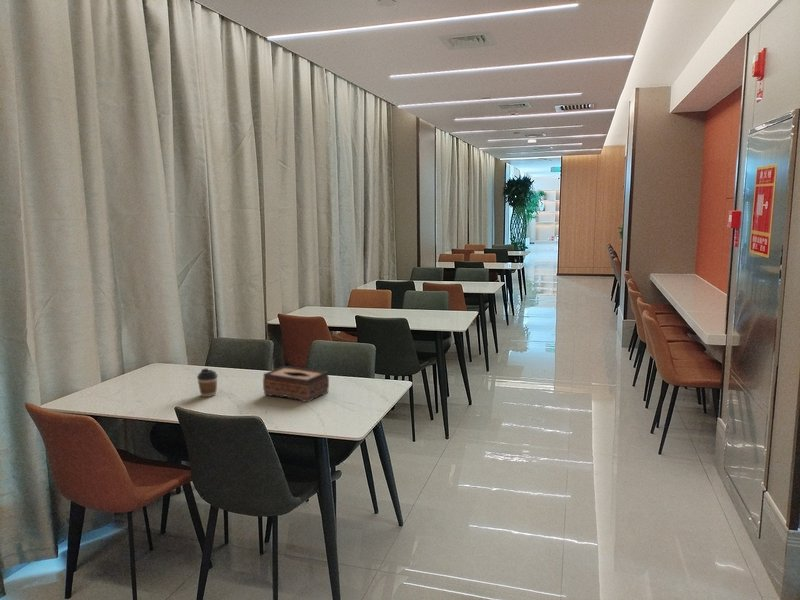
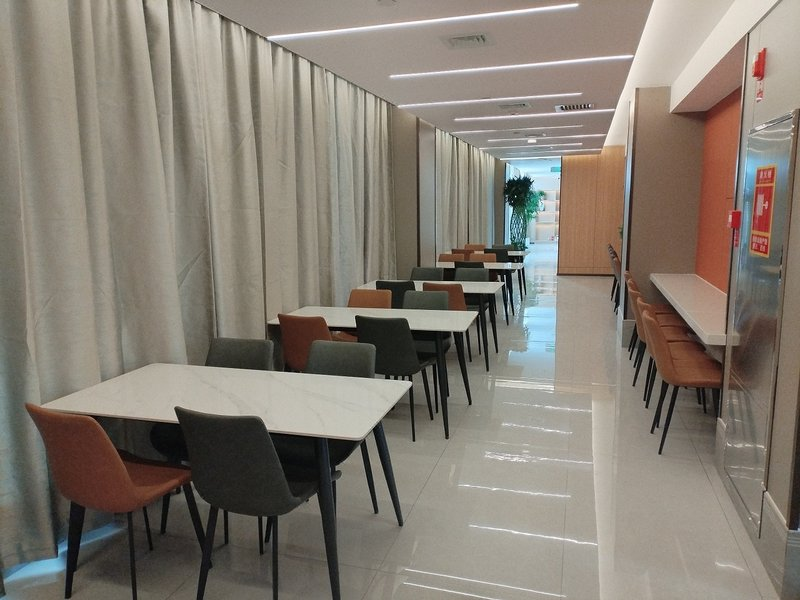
- tissue box (296, 383)
- coffee cup (207, 382)
